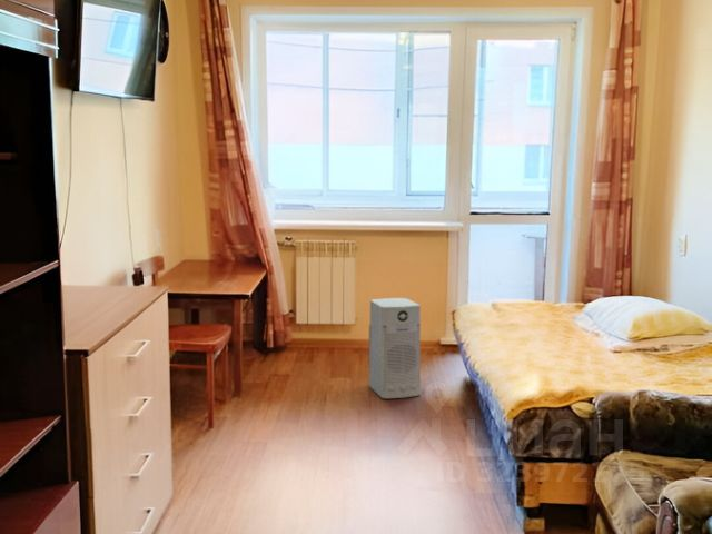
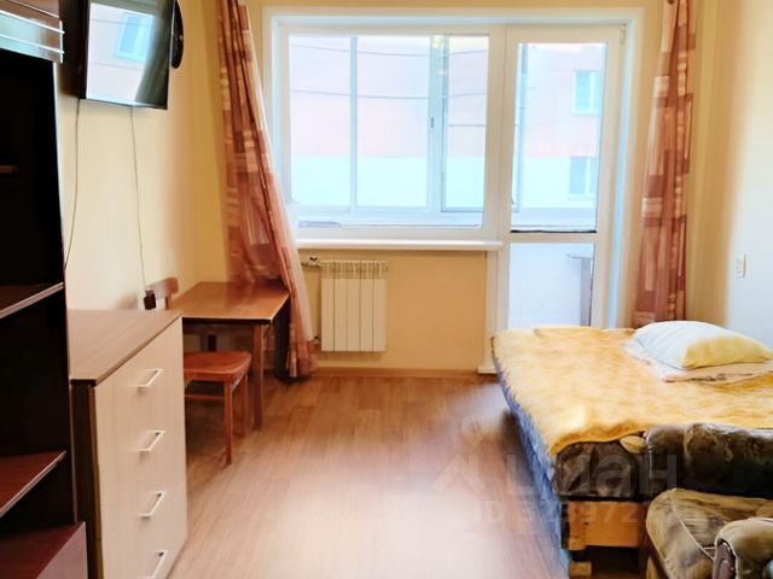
- air purifier (394, 346)
